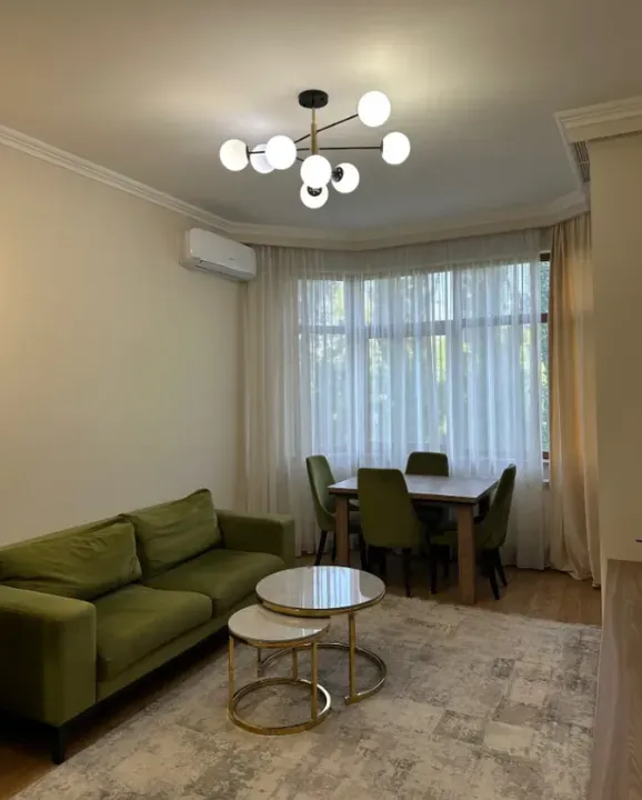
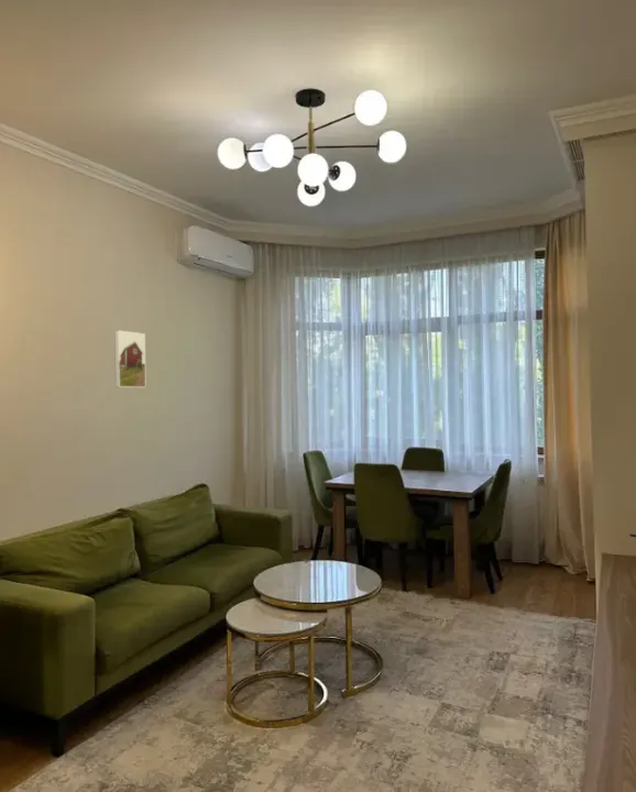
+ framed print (130, 360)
